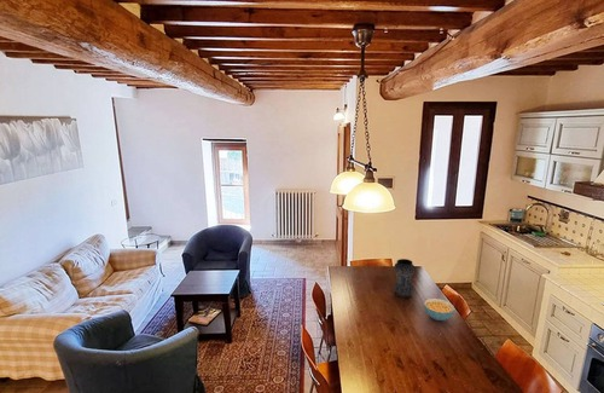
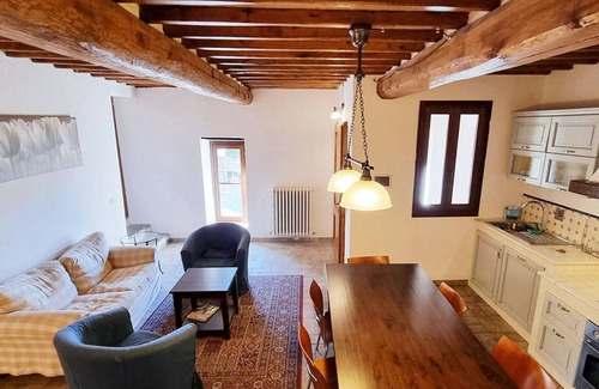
- cereal bowl (437, 311)
- vase (403, 277)
